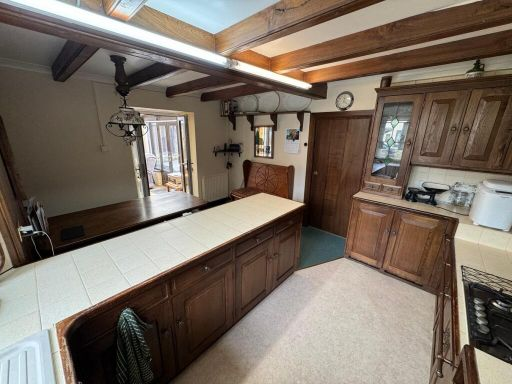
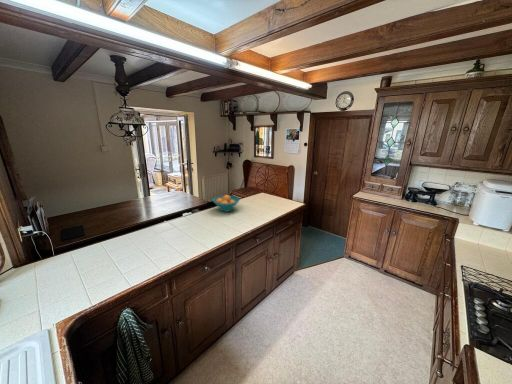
+ fruit bowl (226, 202)
